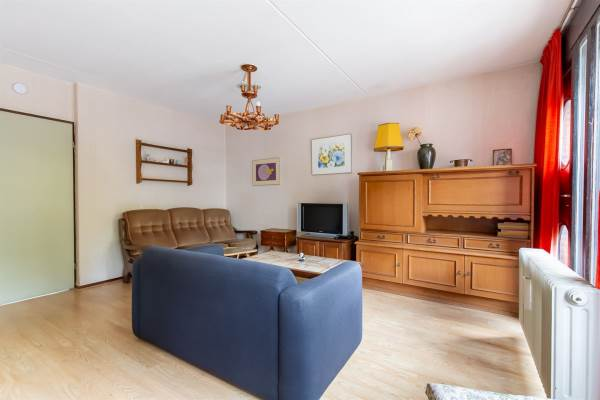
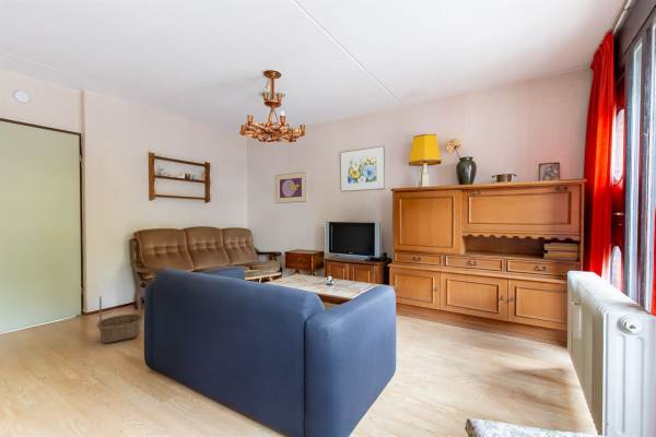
+ basket (120, 315)
